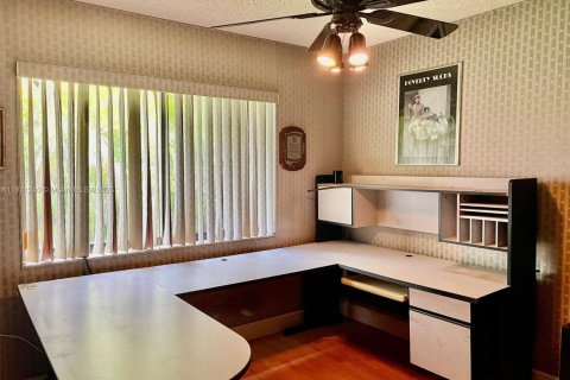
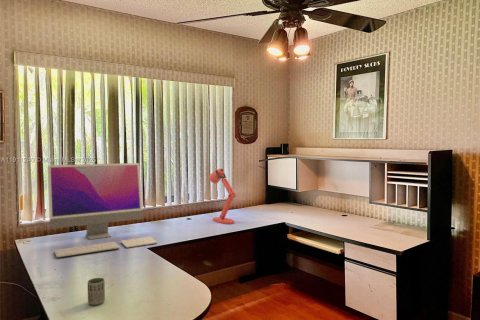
+ desk lamp (228, 195)
+ cup (96, 291)
+ computer monitor (102, 203)
